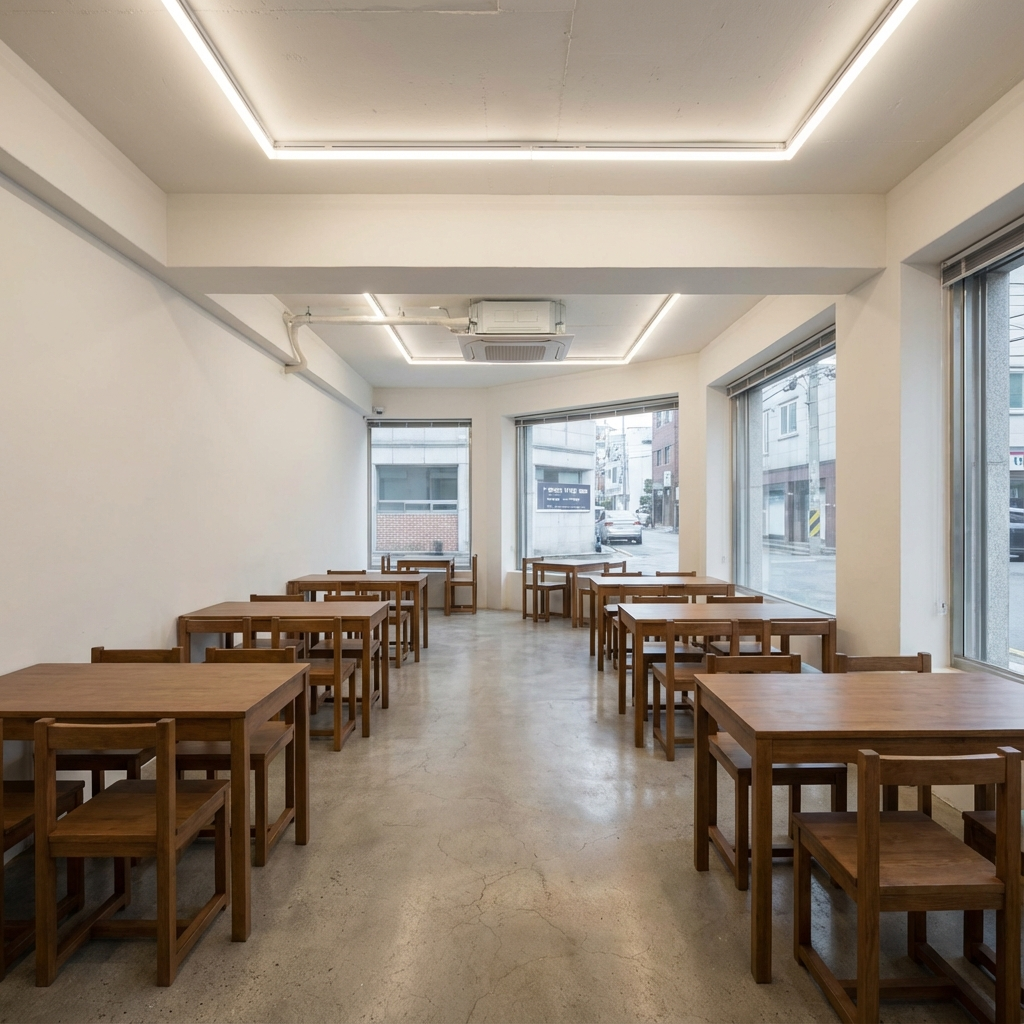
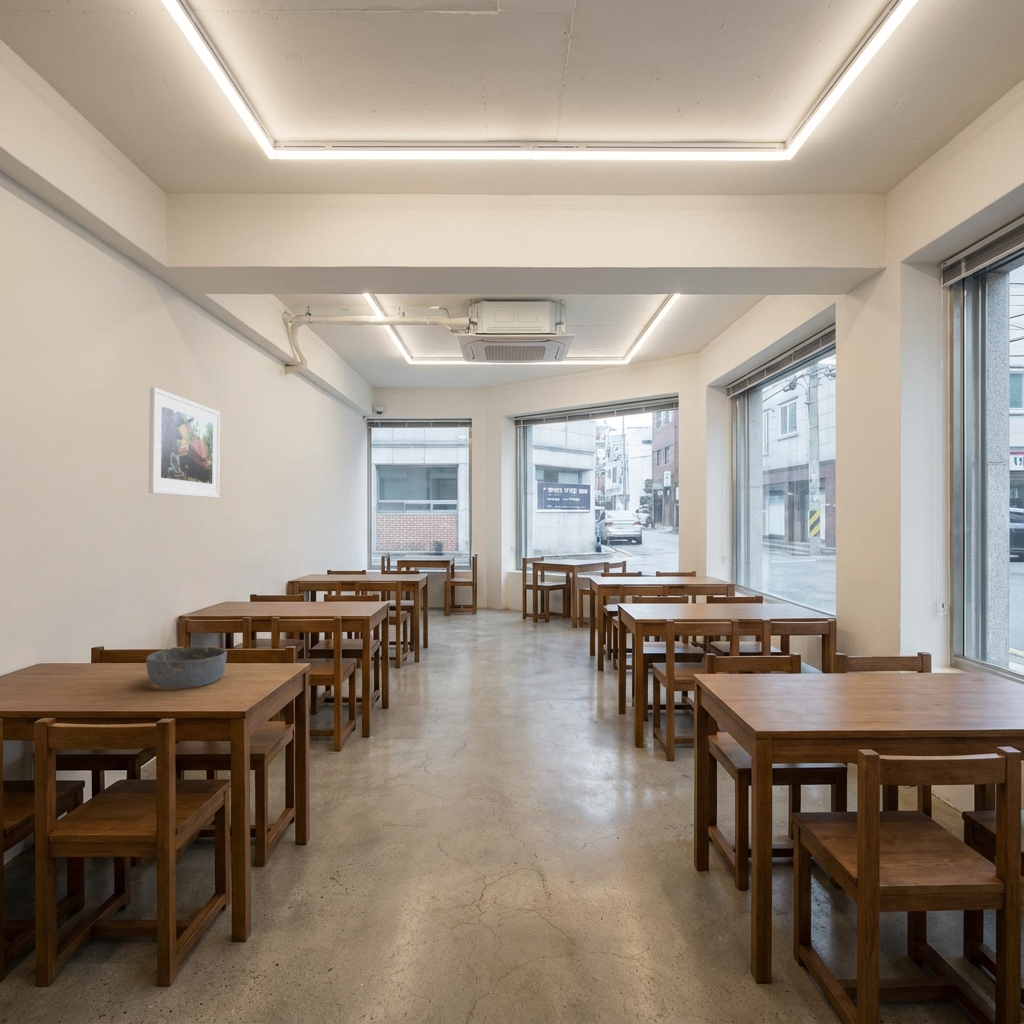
+ bowl (187, 666)
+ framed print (188, 448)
